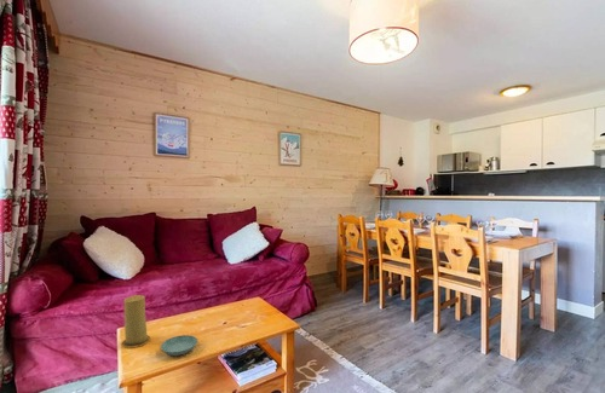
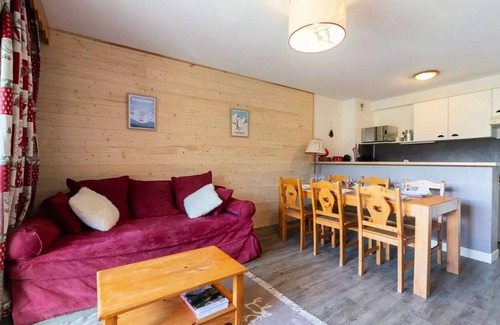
- candle (136, 319)
- saucer (179, 346)
